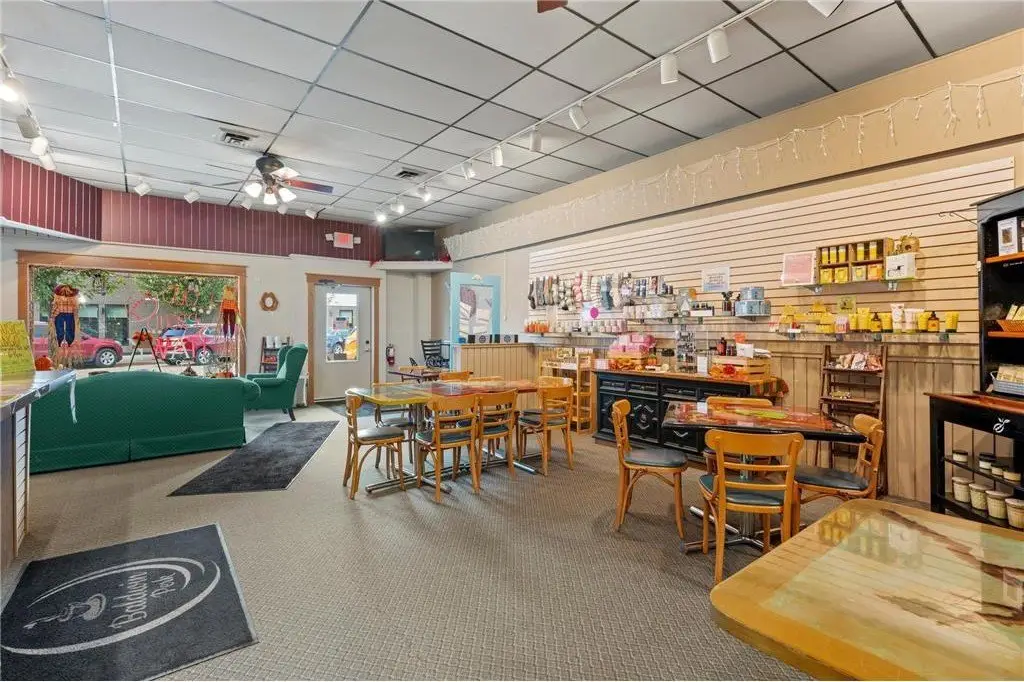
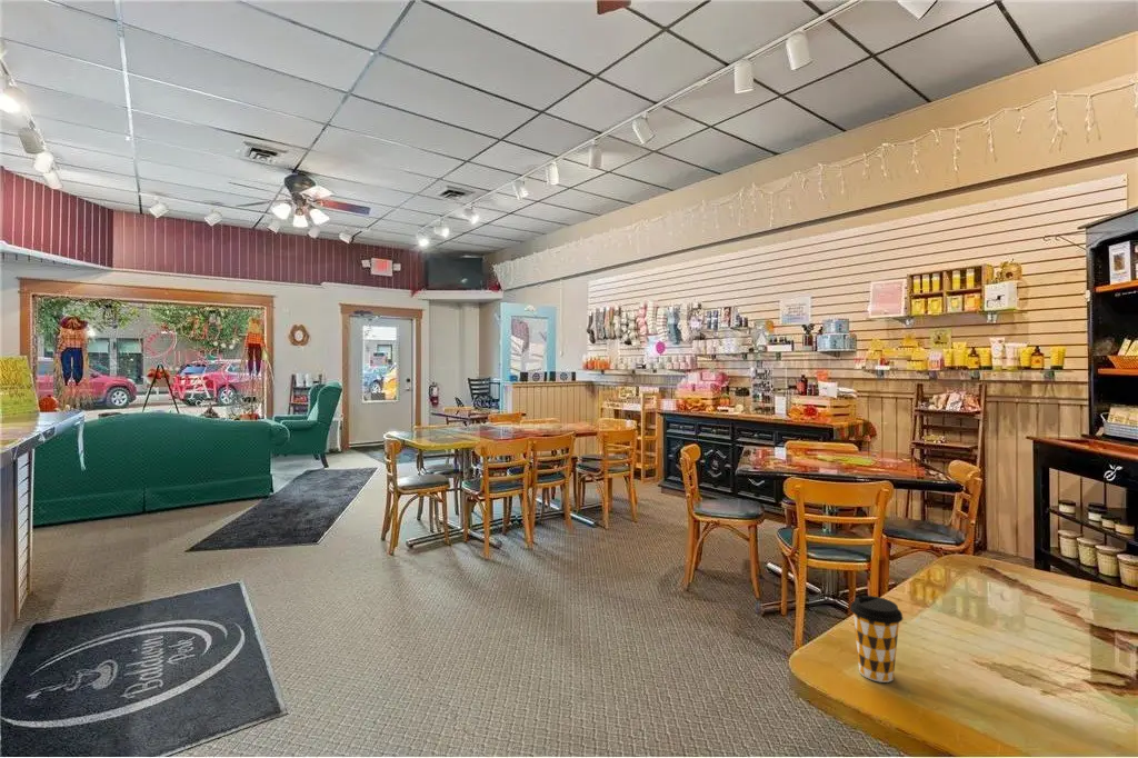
+ coffee cup (876, 638)
